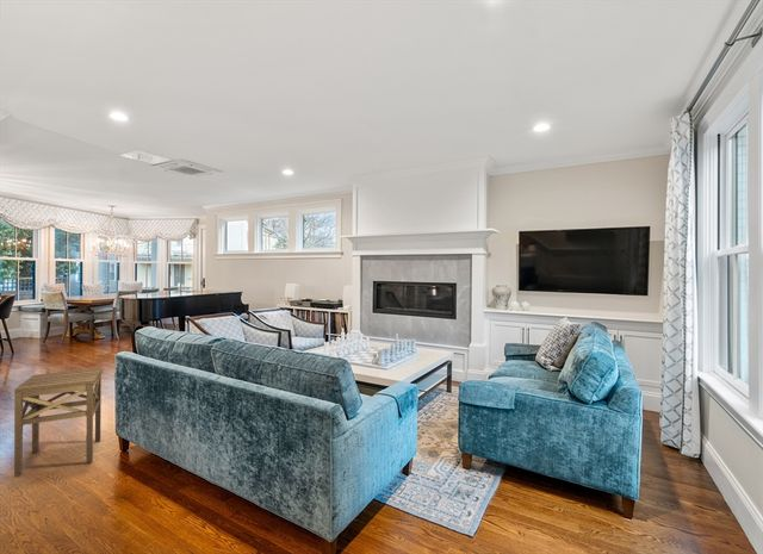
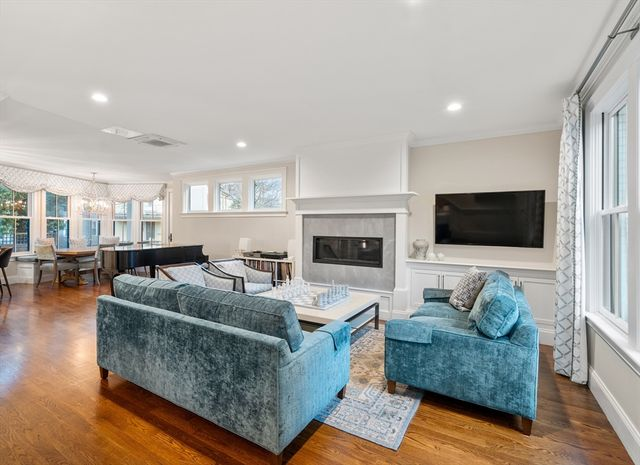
- side table (62, 417)
